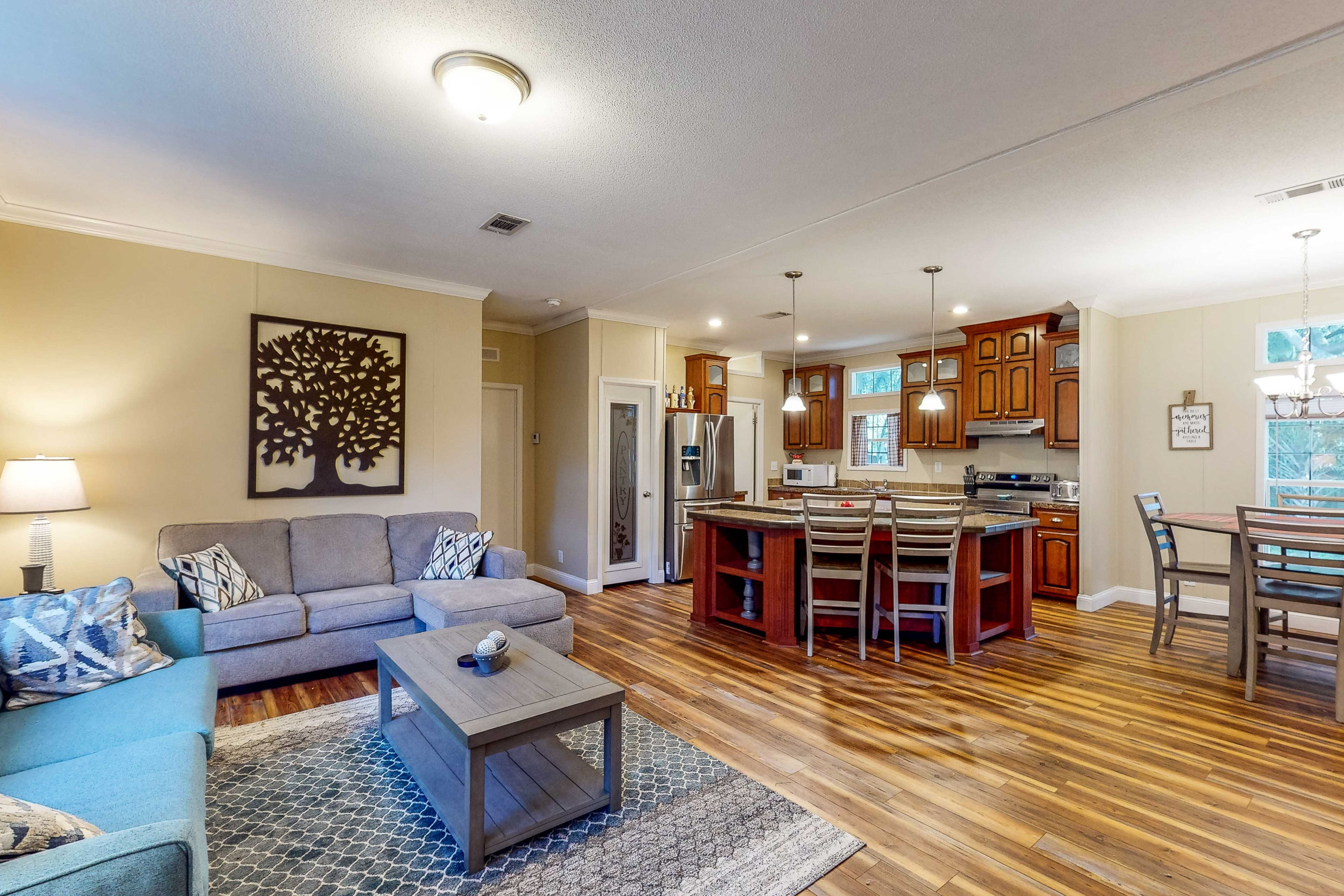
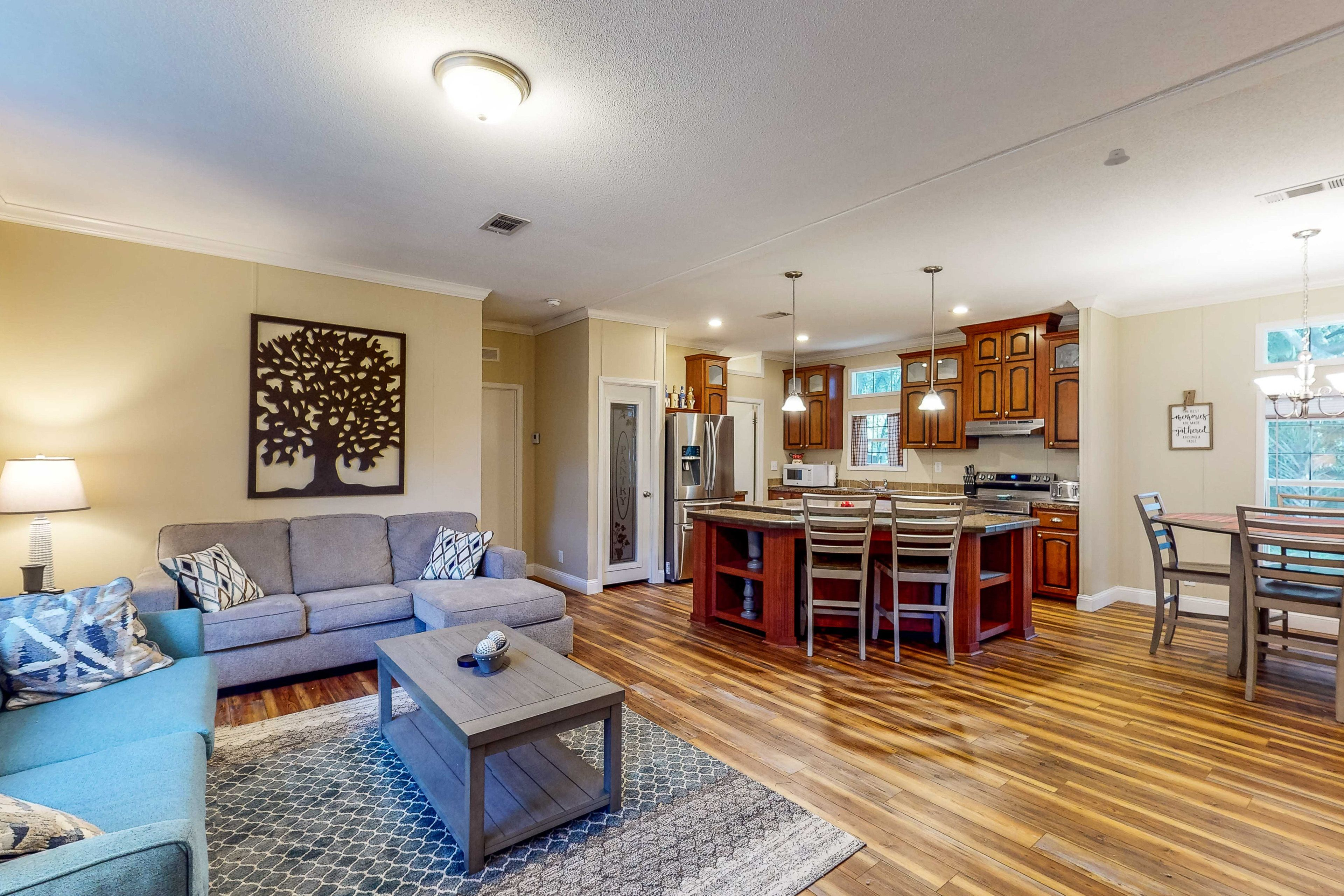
+ recessed light (1116, 156)
